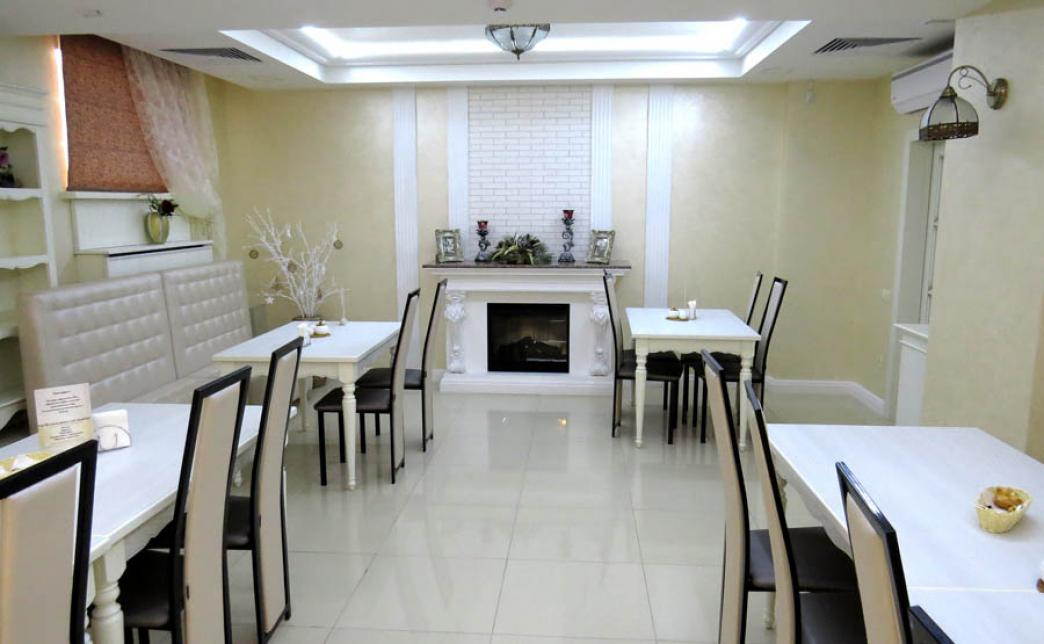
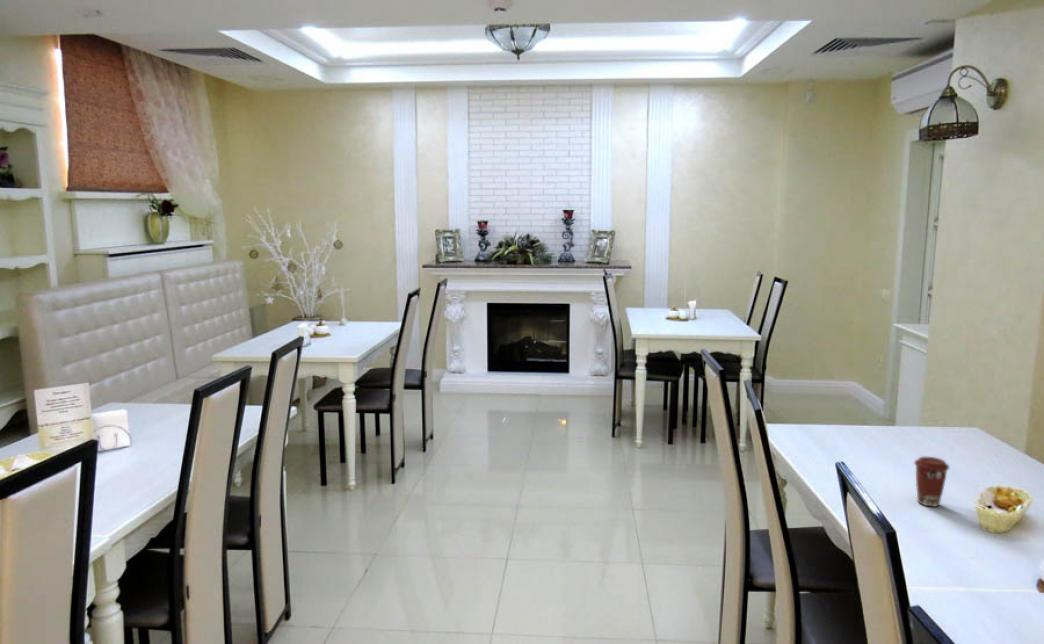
+ coffee cup (930, 481)
